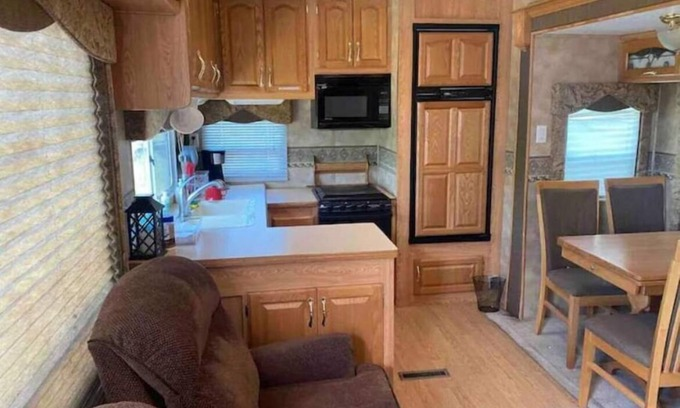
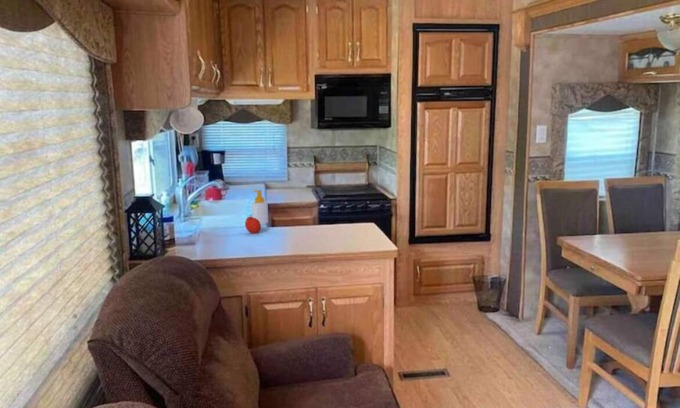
+ soap bottle (259, 207)
+ fruit (253, 224)
